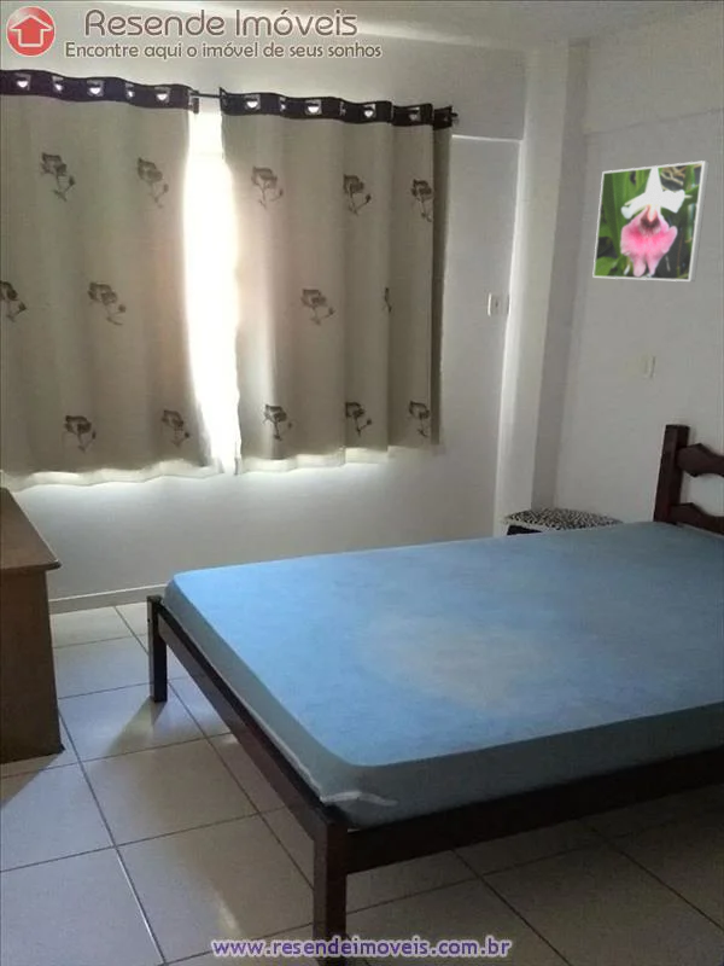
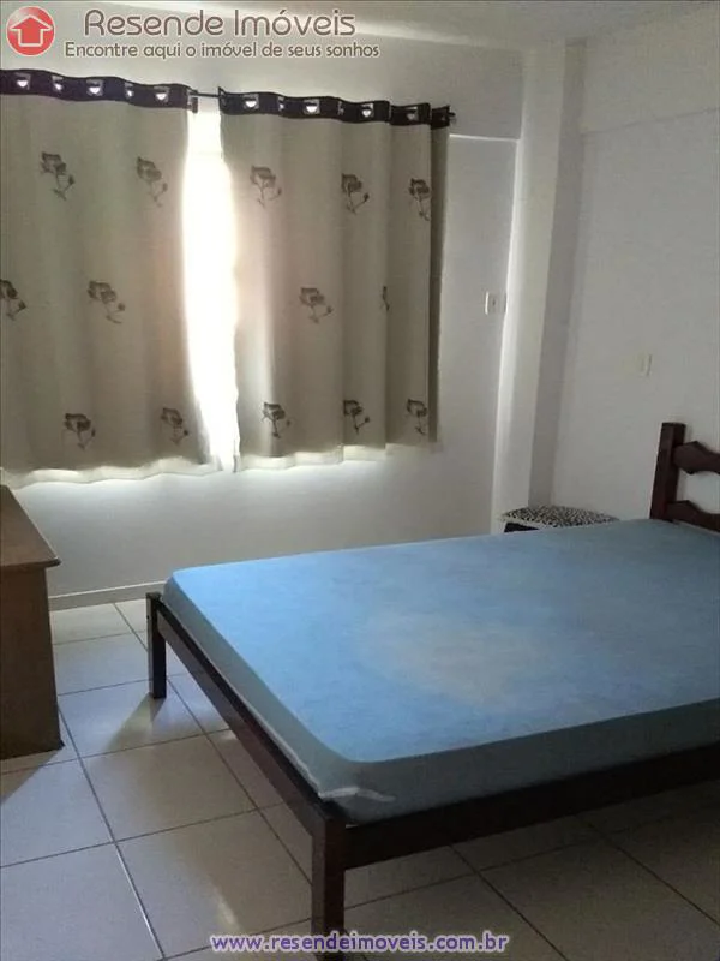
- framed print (646, 223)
